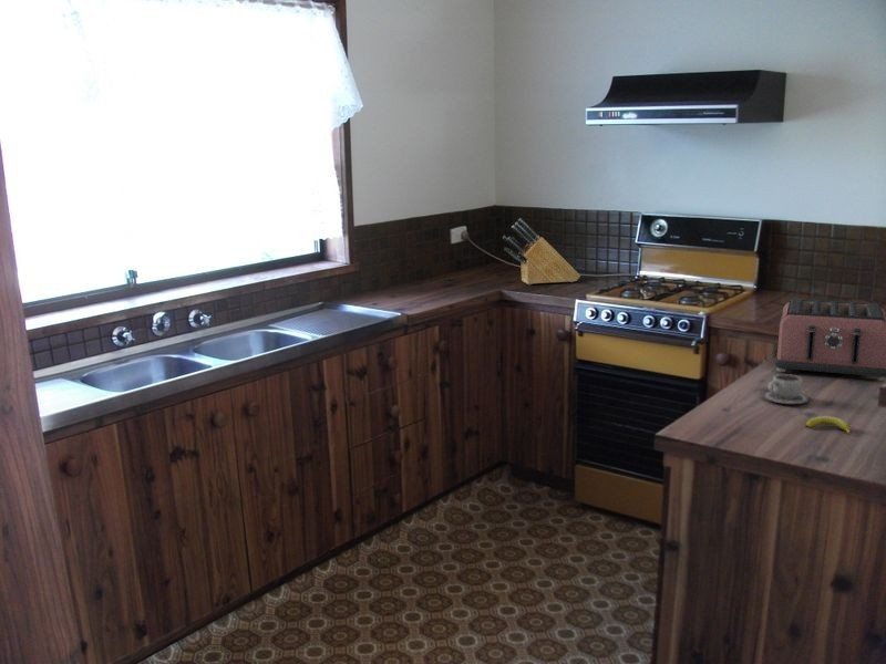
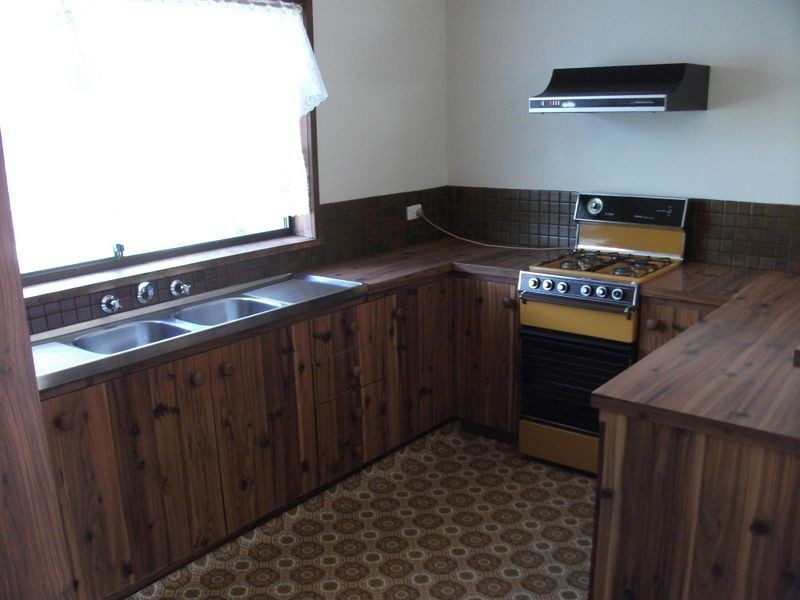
- knife block (540, 249)
- toaster (832, 336)
- banana (828, 423)
- cup (786, 388)
